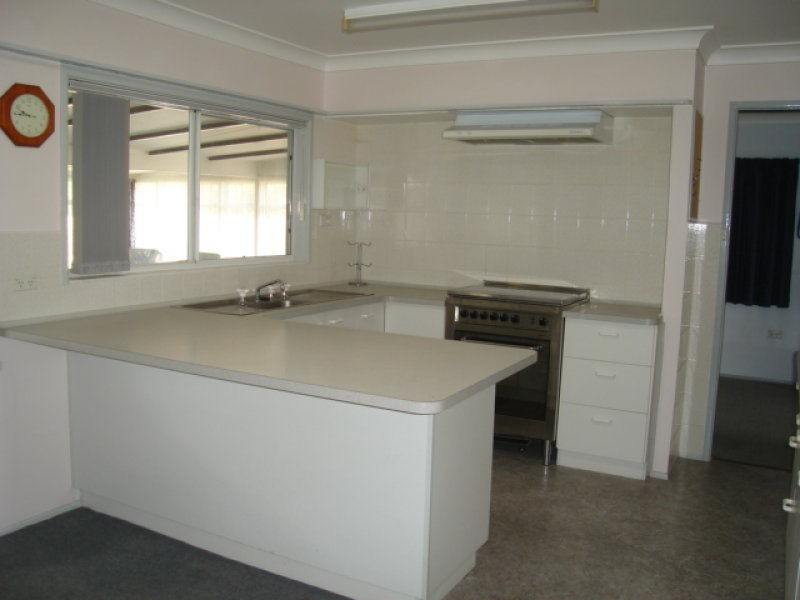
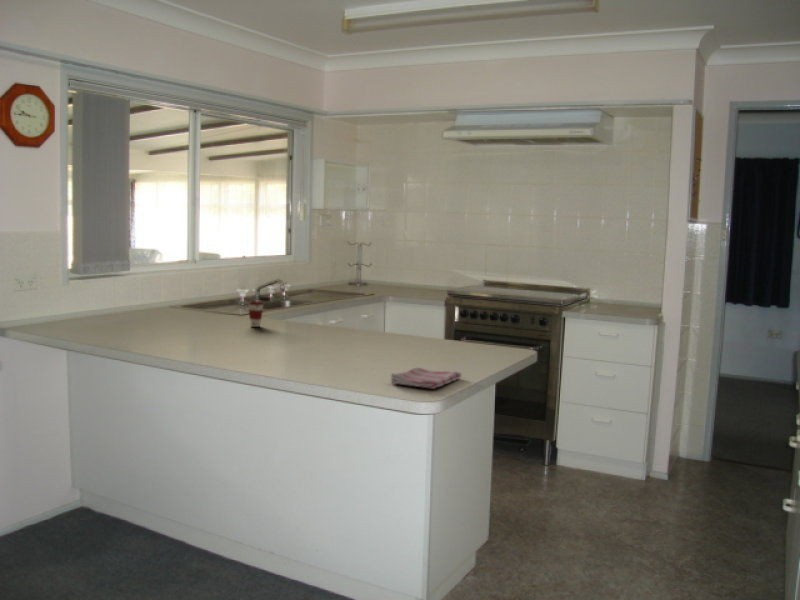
+ dish towel (426, 376)
+ coffee cup (255, 313)
